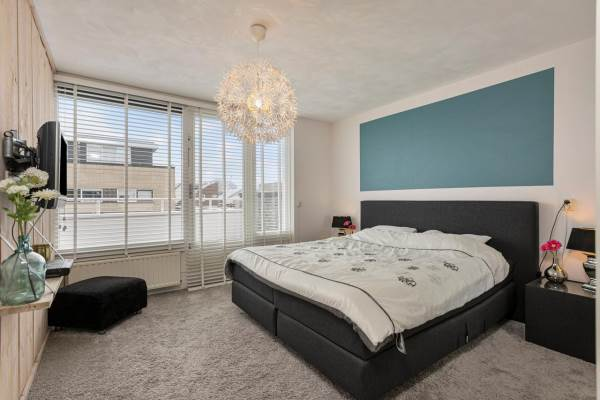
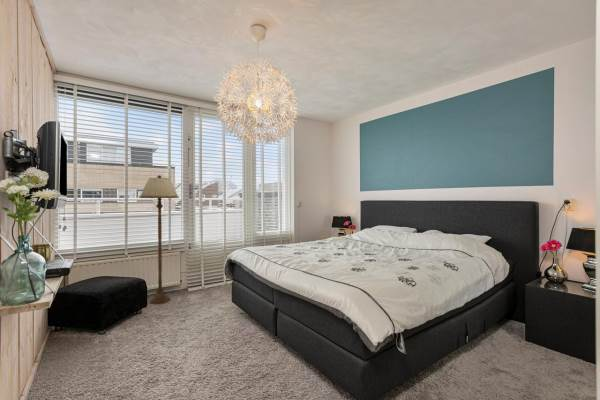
+ floor lamp (159, 238)
